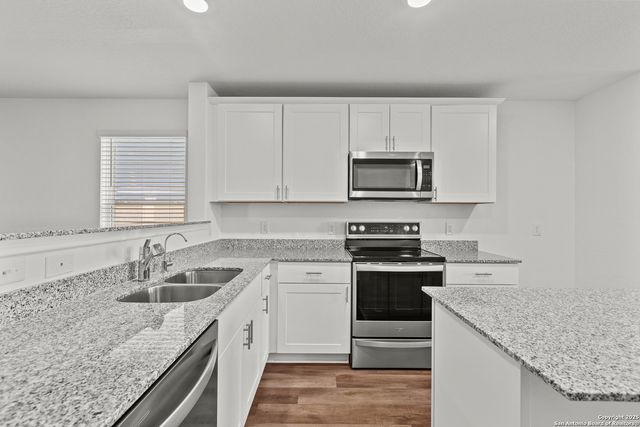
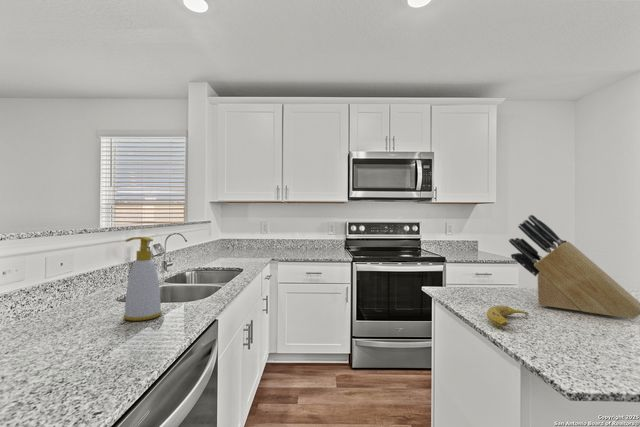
+ knife block (570, 261)
+ soap bottle (143, 276)
+ fruit (505, 314)
